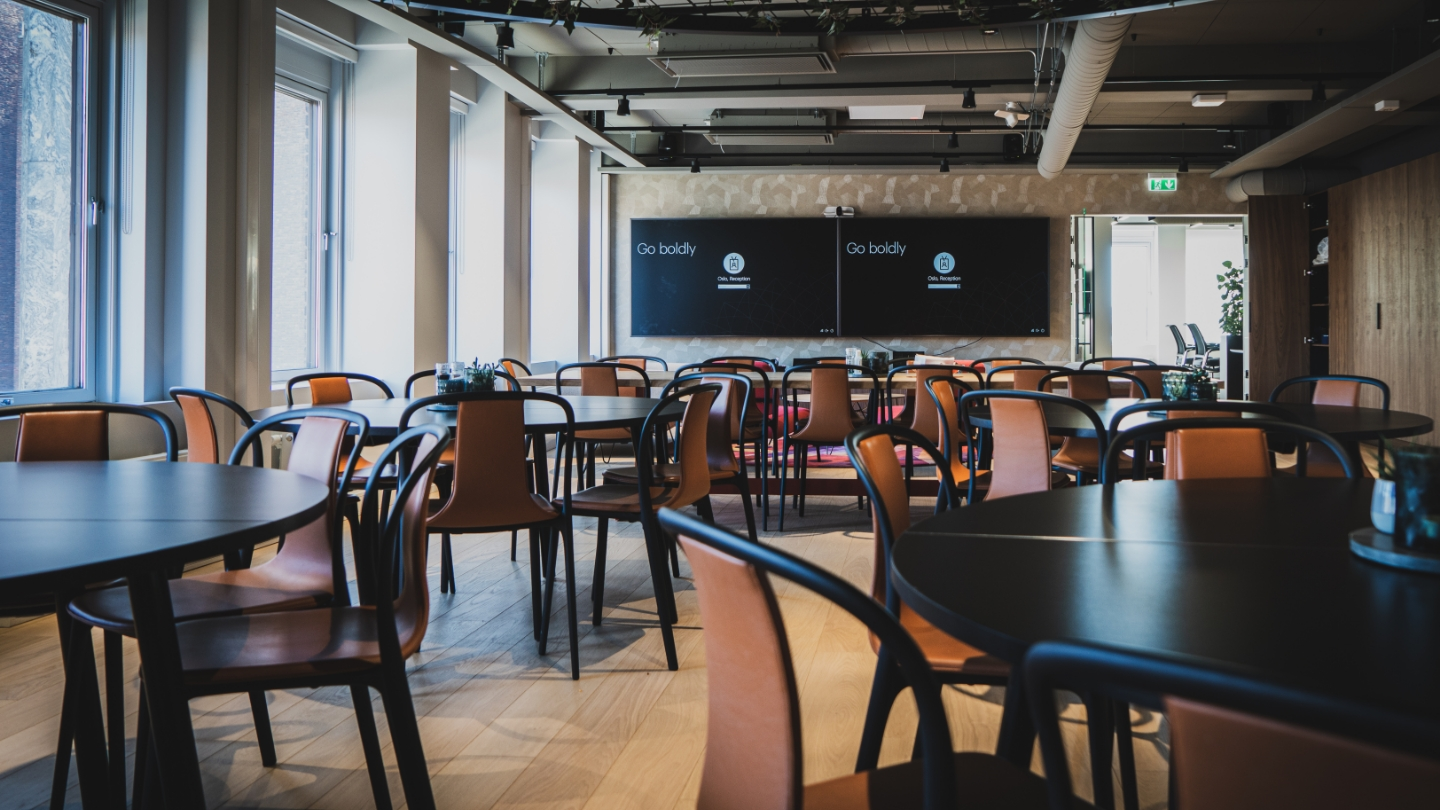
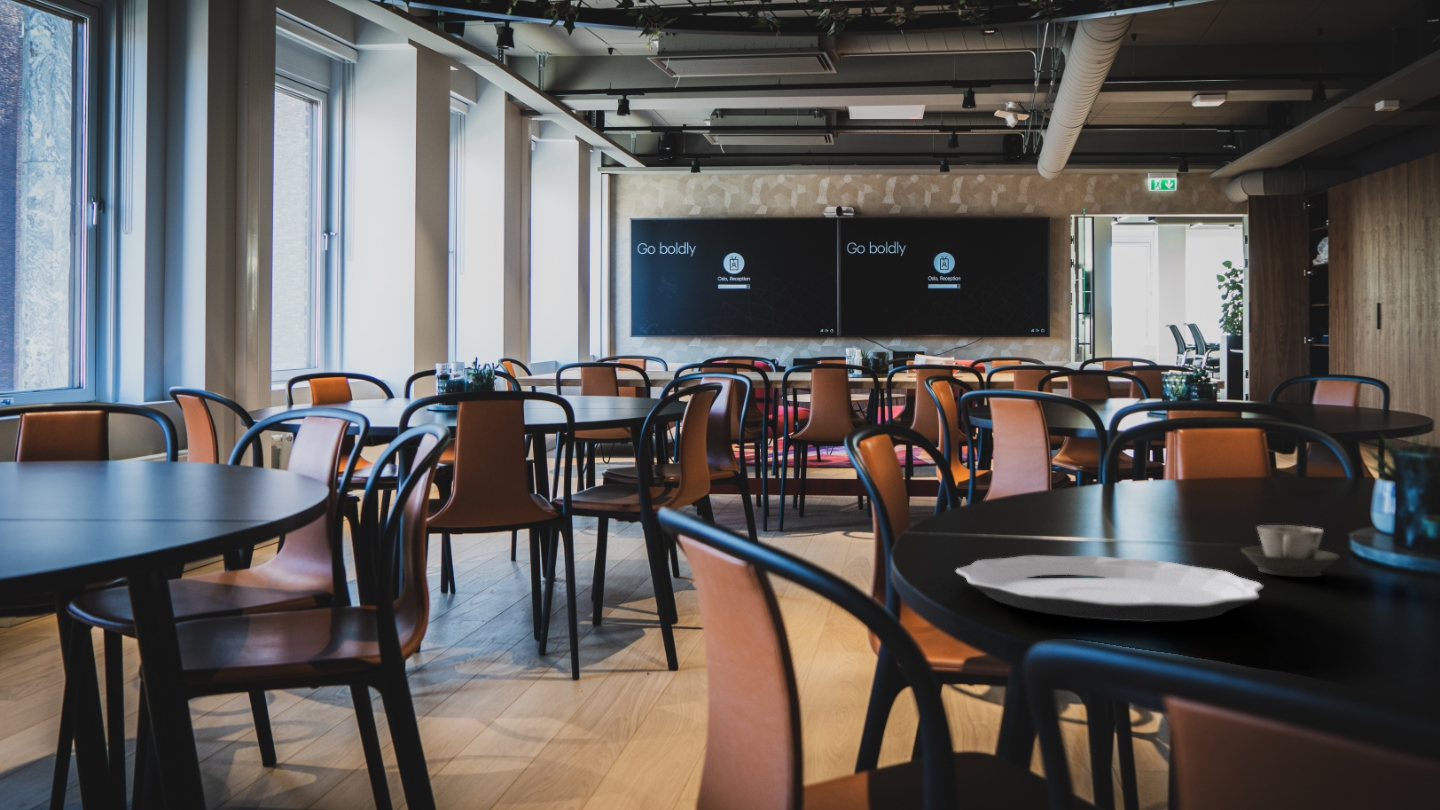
+ cup (1289, 550)
+ plate (1102, 587)
